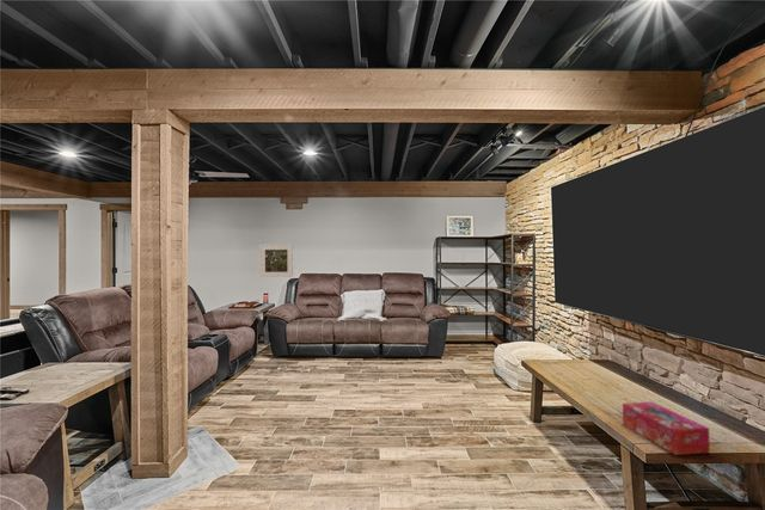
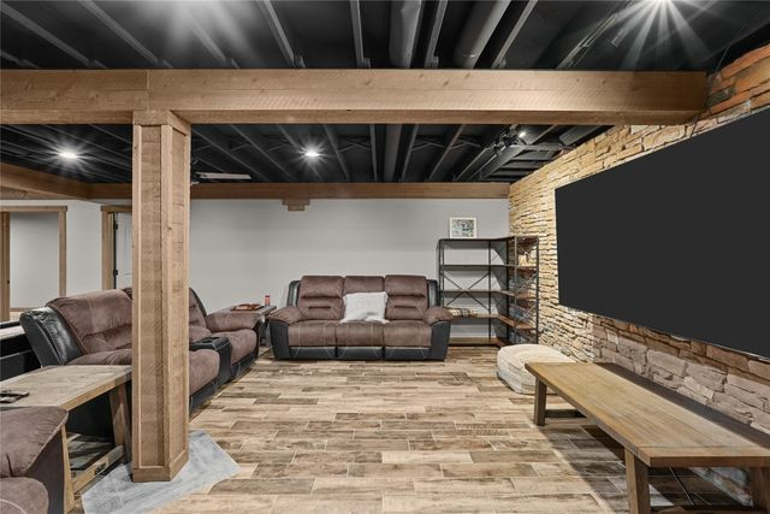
- tissue box (662, 425)
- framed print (276, 260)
